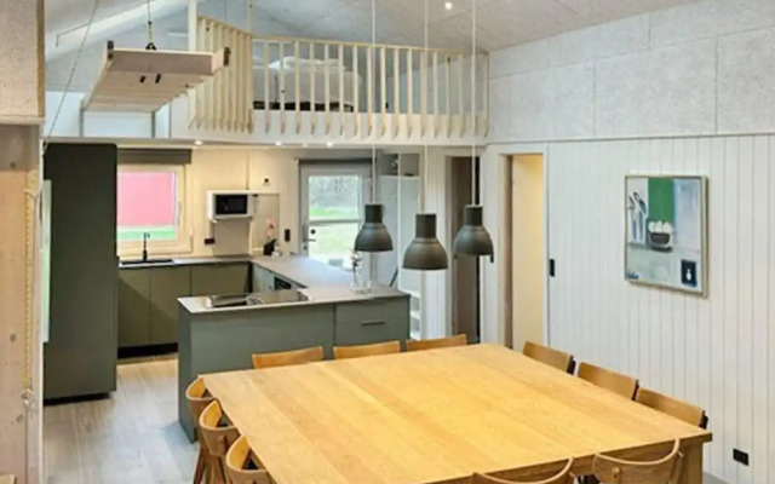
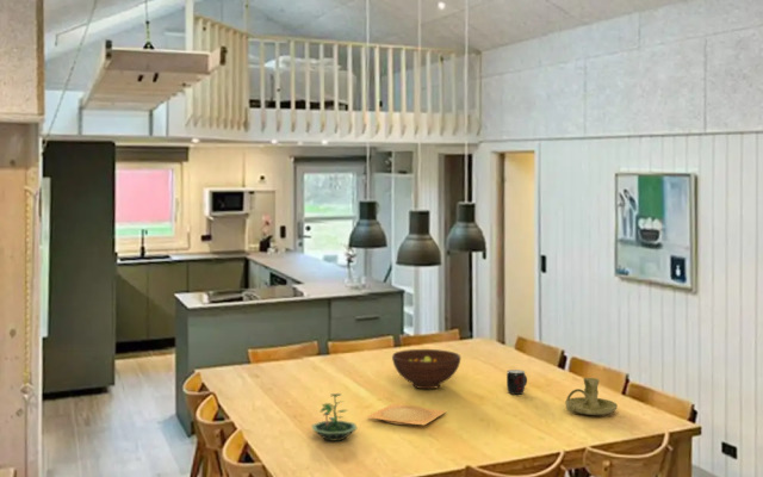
+ mug (517, 382)
+ candle holder (587, 396)
+ fruit bowl (426, 371)
+ terrarium (334, 401)
+ plate (407, 413)
